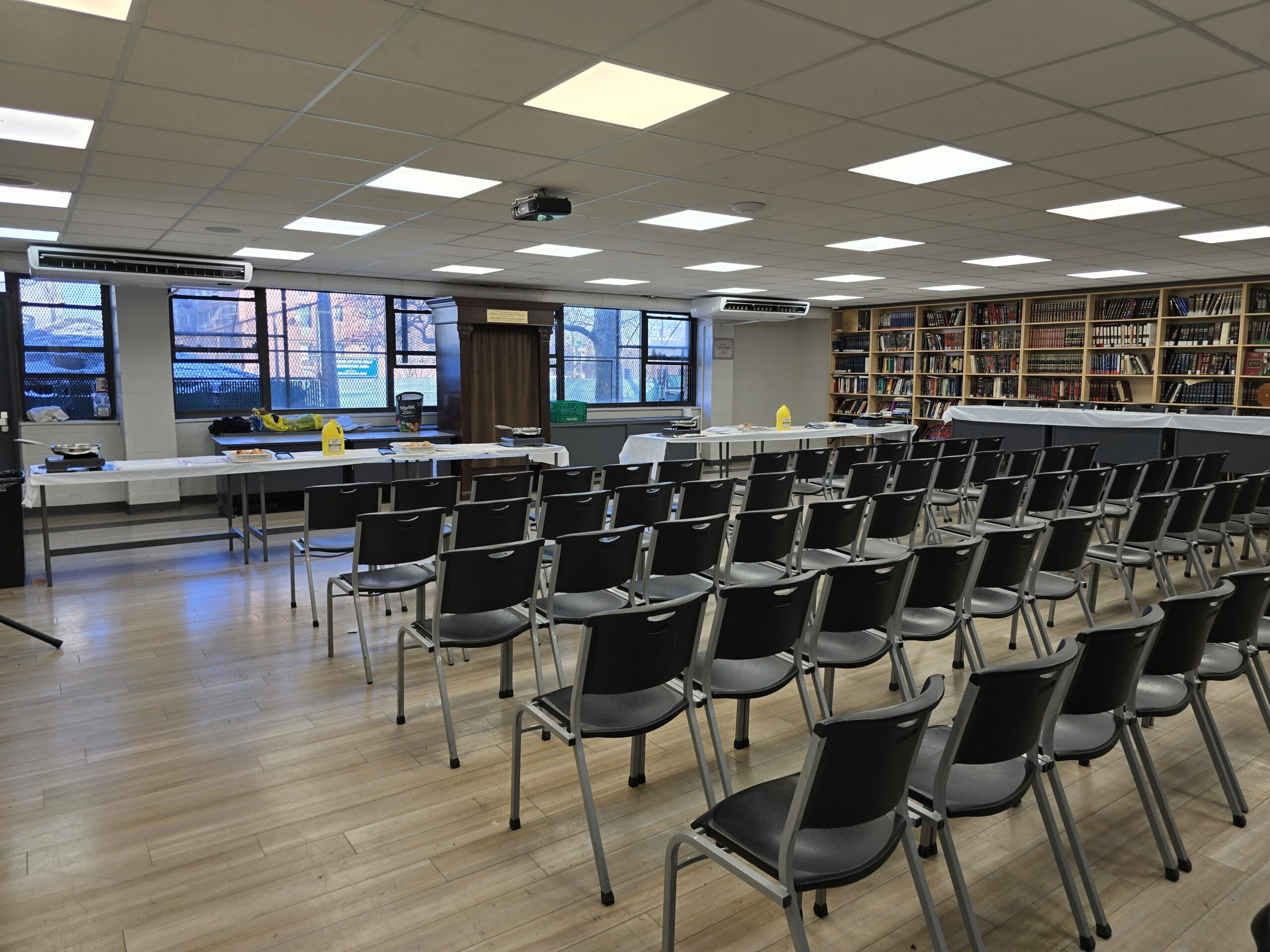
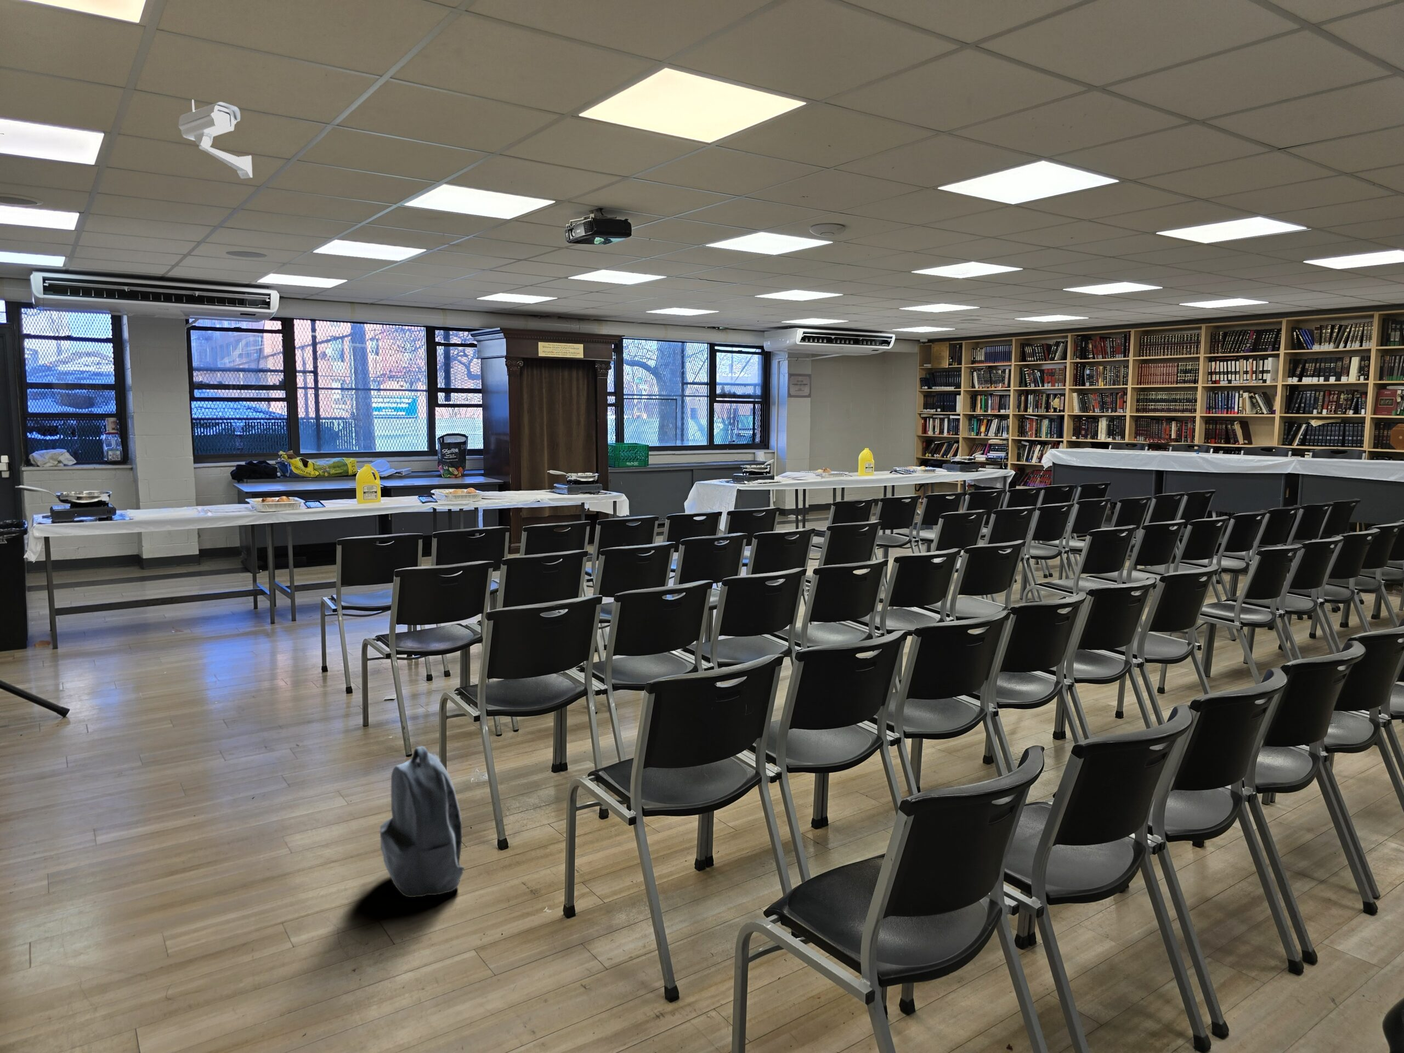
+ security camera (214, 129)
+ backpack (422, 814)
